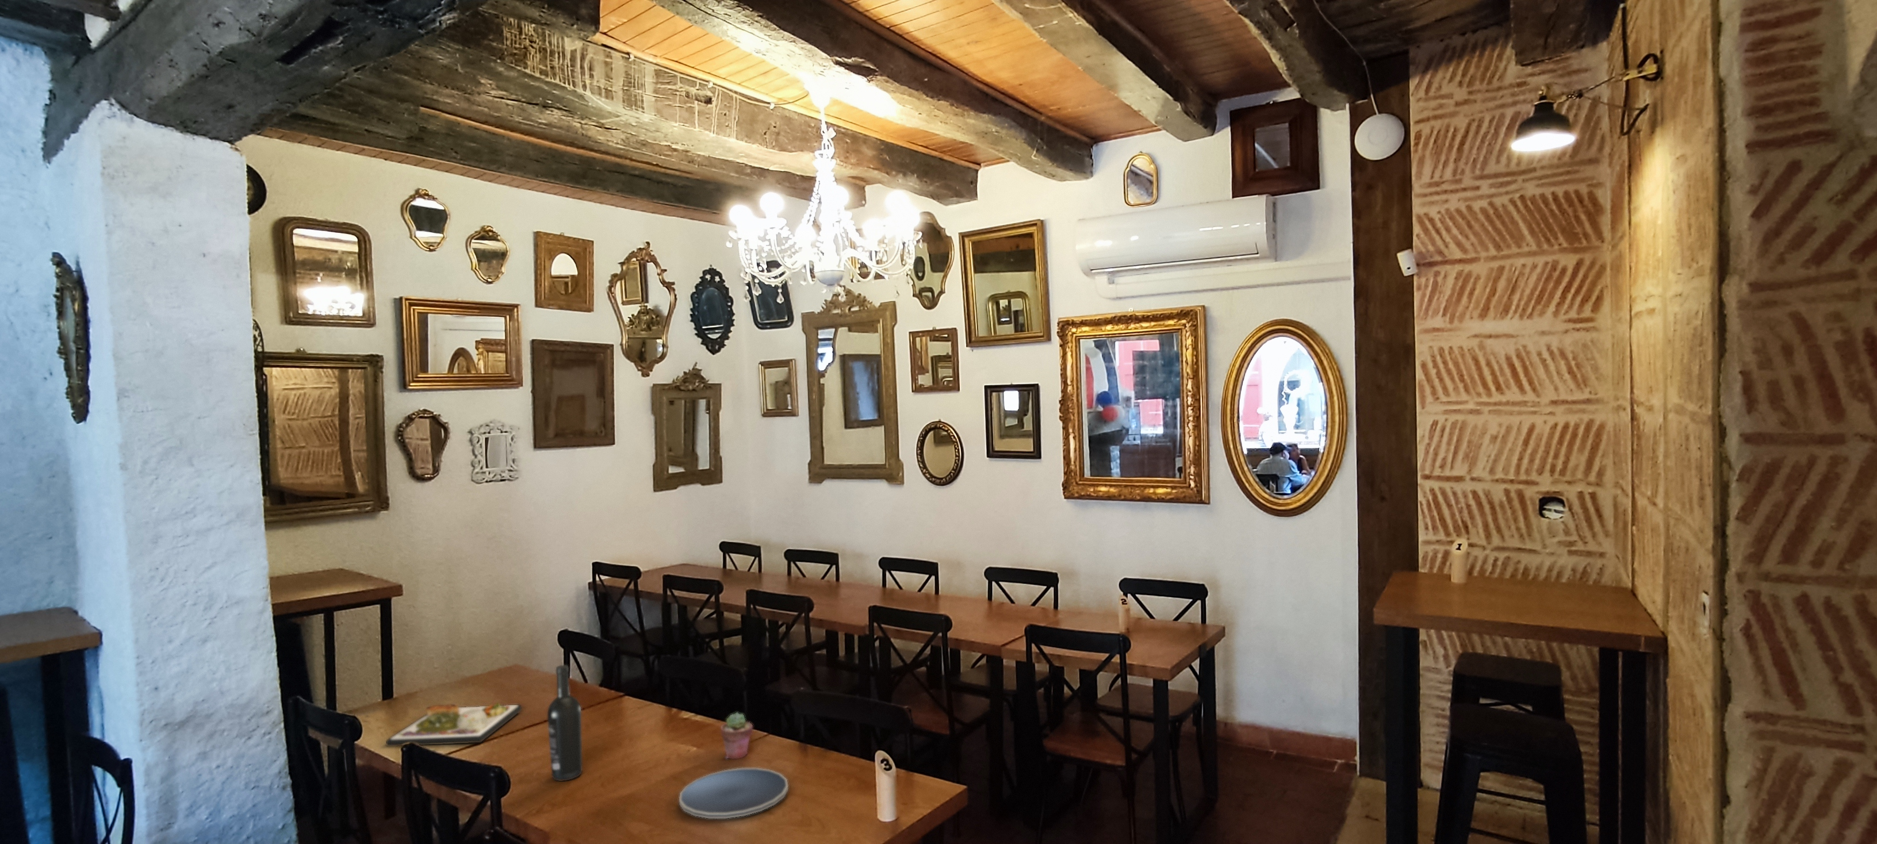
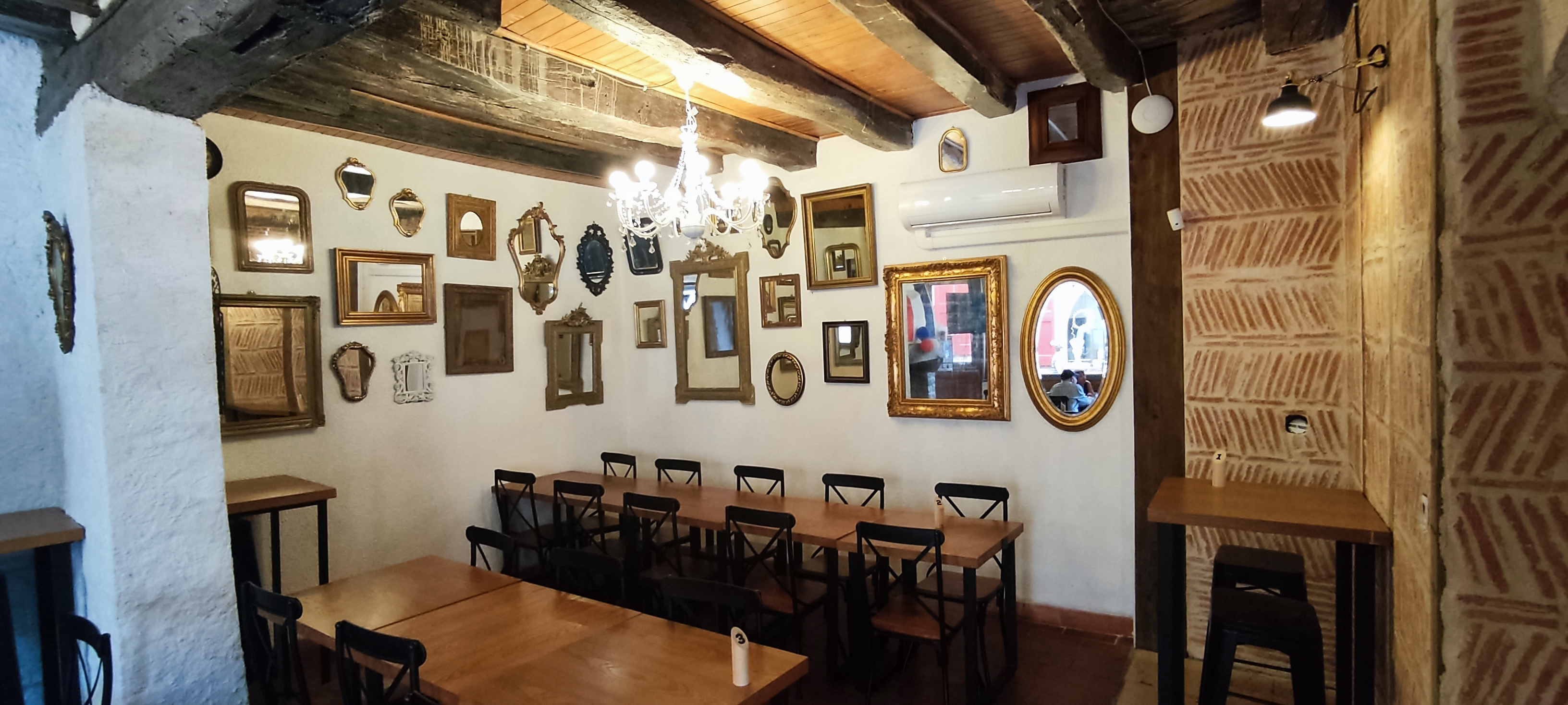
- wine bottle (564, 721)
- potted succulent (736, 734)
- dinner plate (456, 719)
- plate (734, 794)
